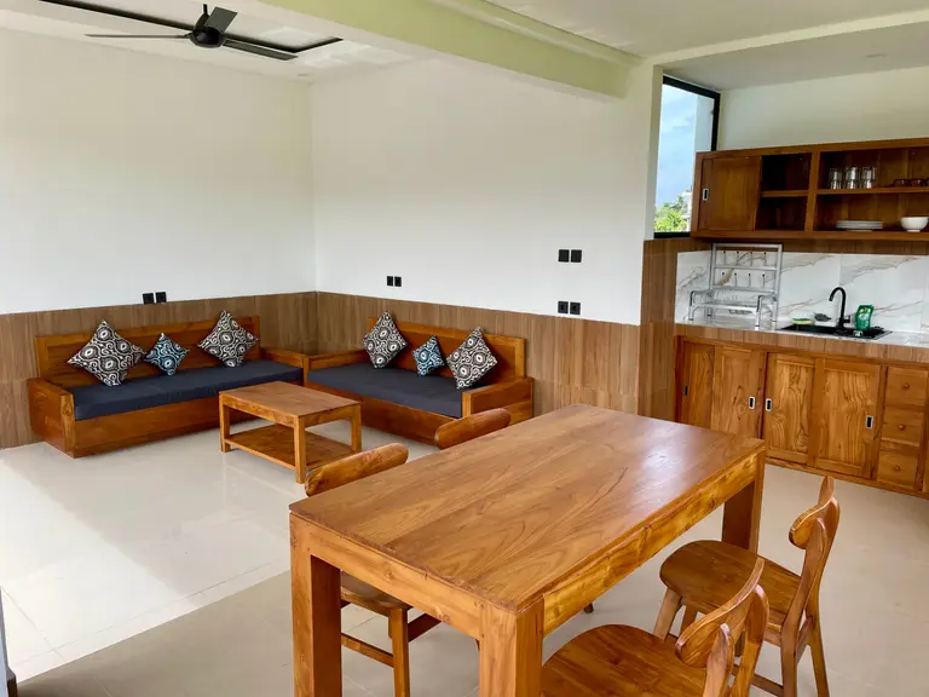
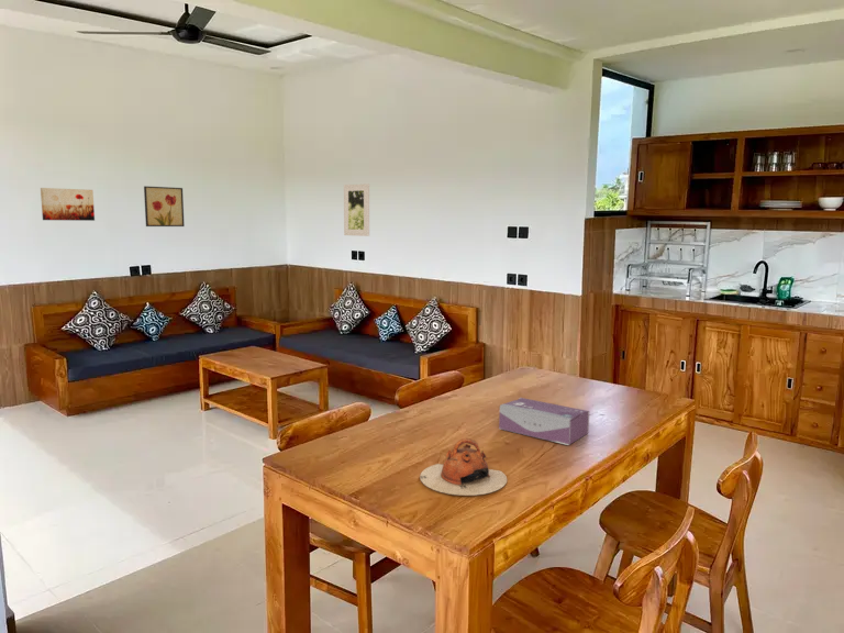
+ wall art (164, 207)
+ teapot (463, 458)
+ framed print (356, 210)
+ wall art (68, 204)
+ tissue box (543, 419)
